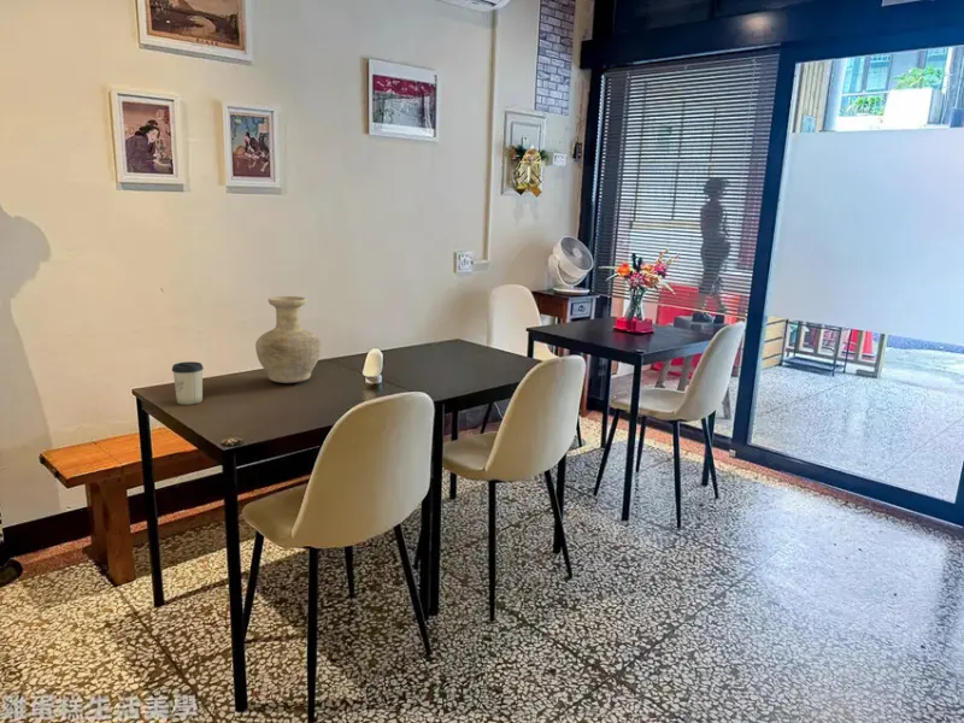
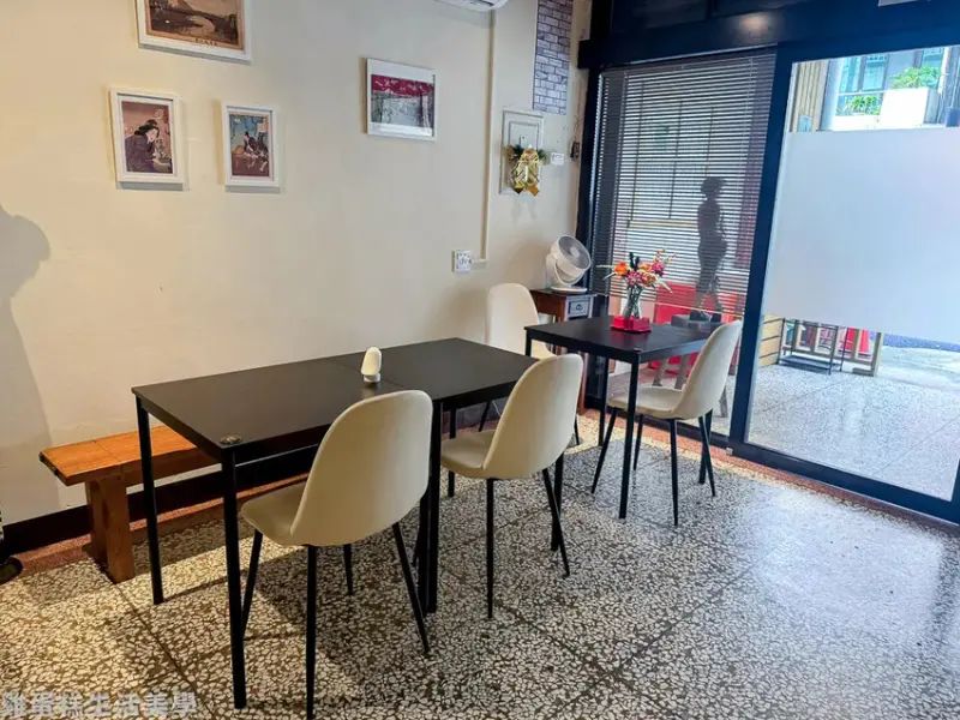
- cup (188, 382)
- vase (288, 340)
